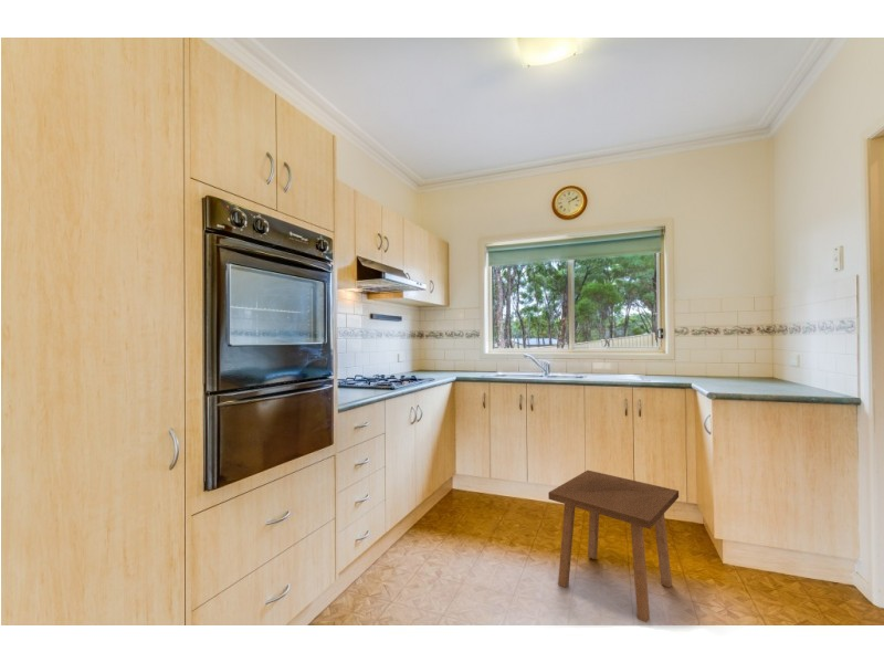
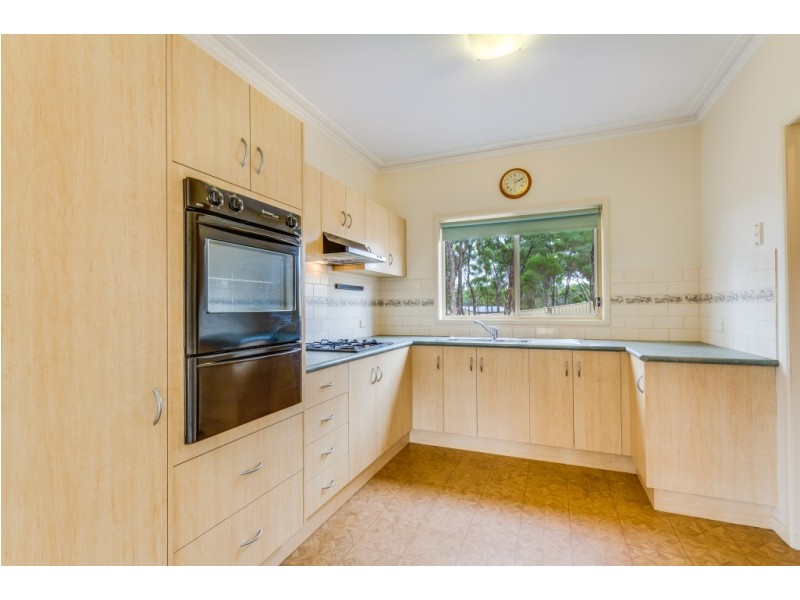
- stool (597, 537)
